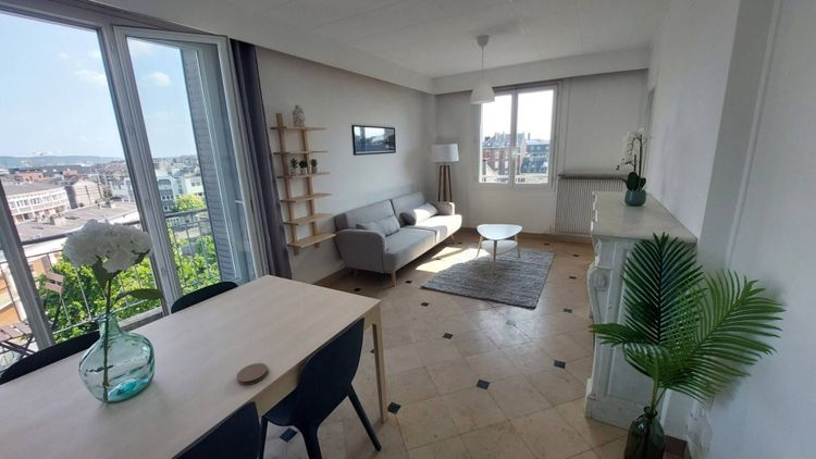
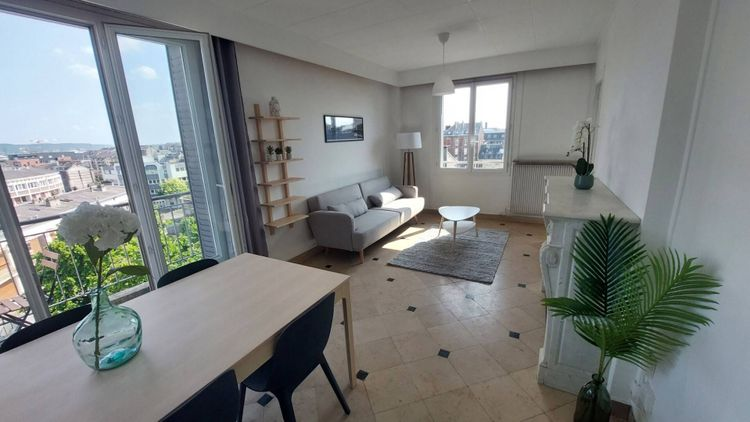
- coaster (252, 373)
